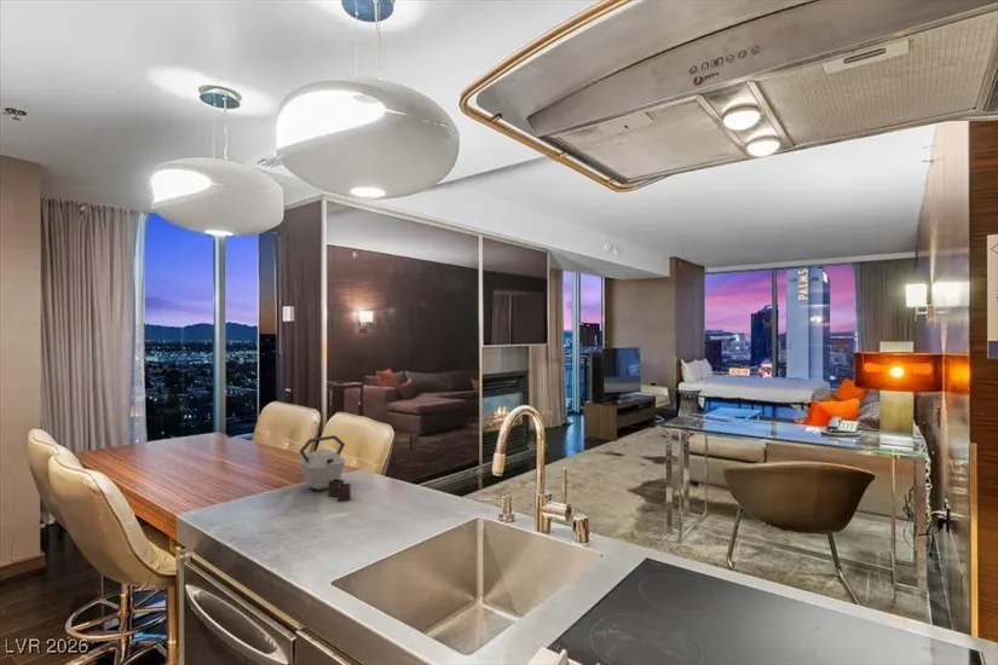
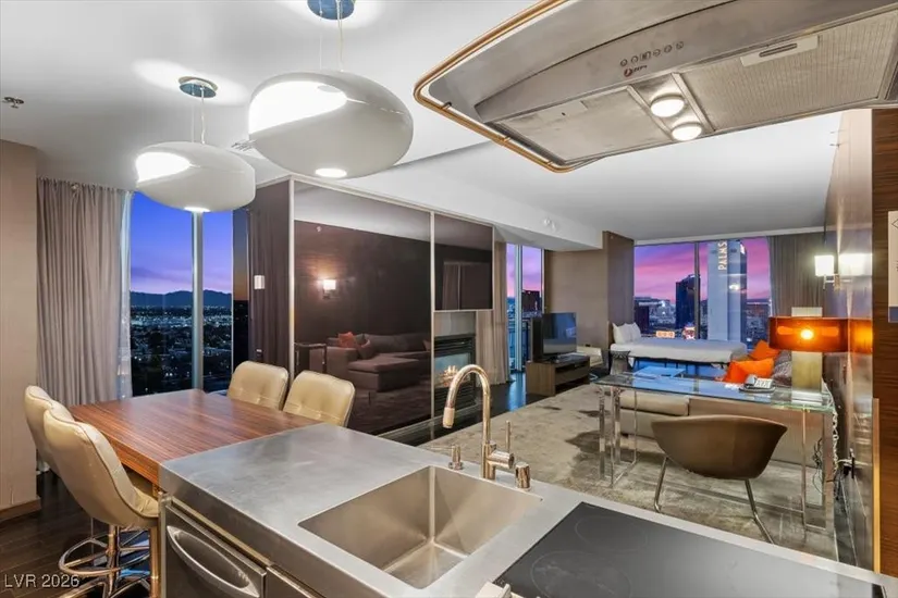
- kettle (330, 465)
